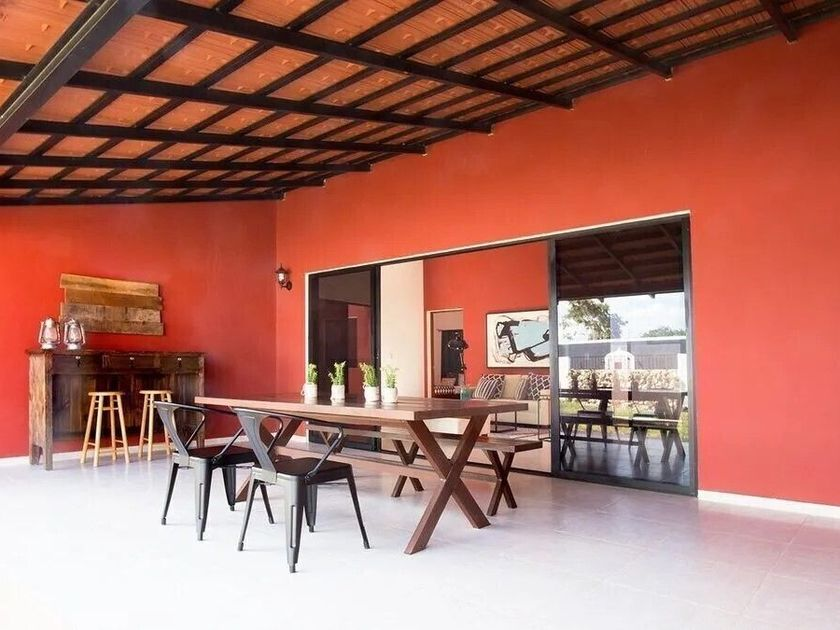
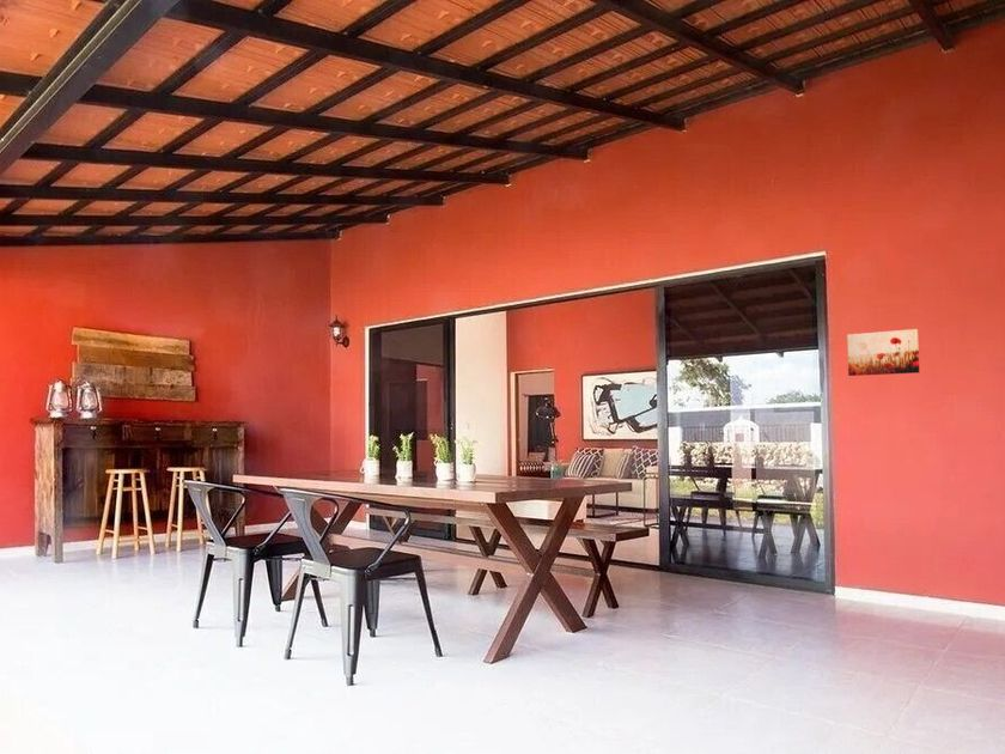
+ wall art (882, 353)
